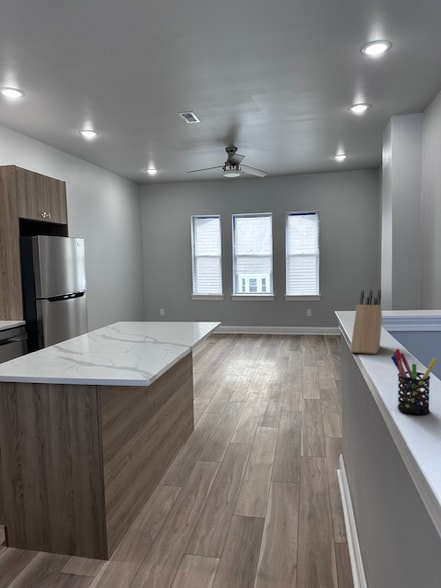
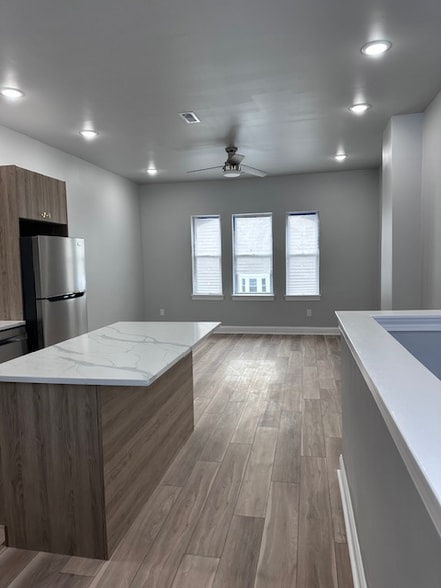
- pen holder (411, 380)
- knife block (367, 319)
